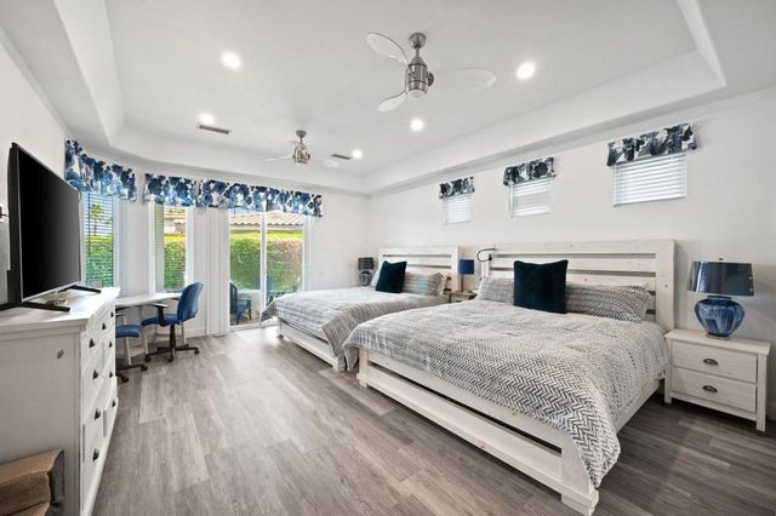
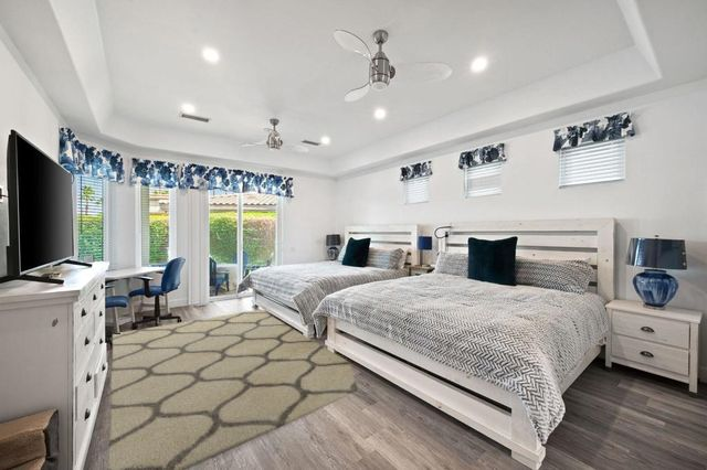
+ rug (224, 354)
